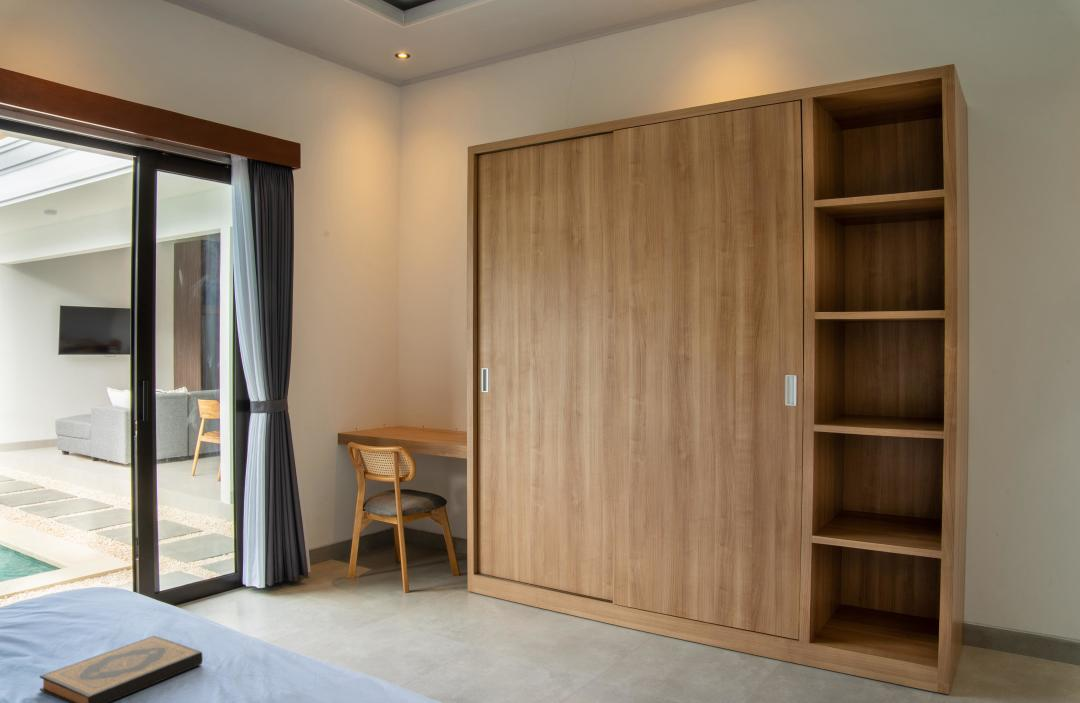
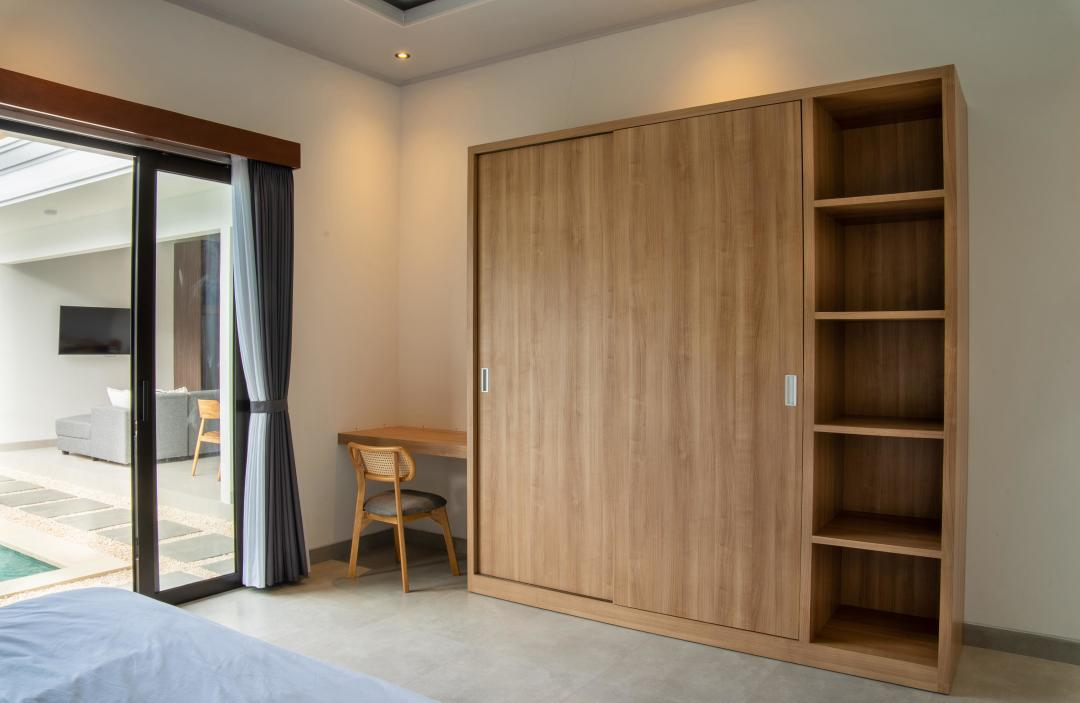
- hardback book (124, 669)
